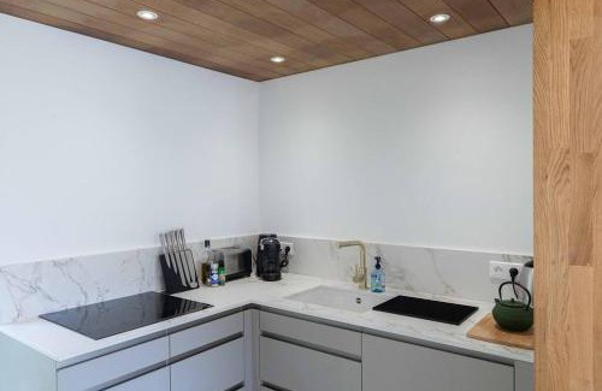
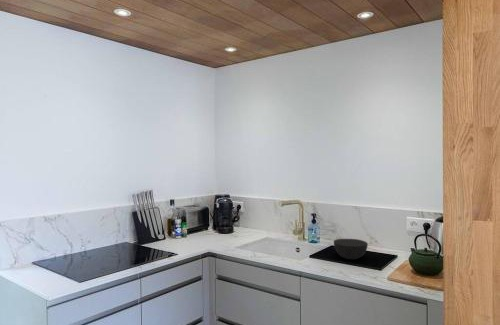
+ bowl (350, 250)
